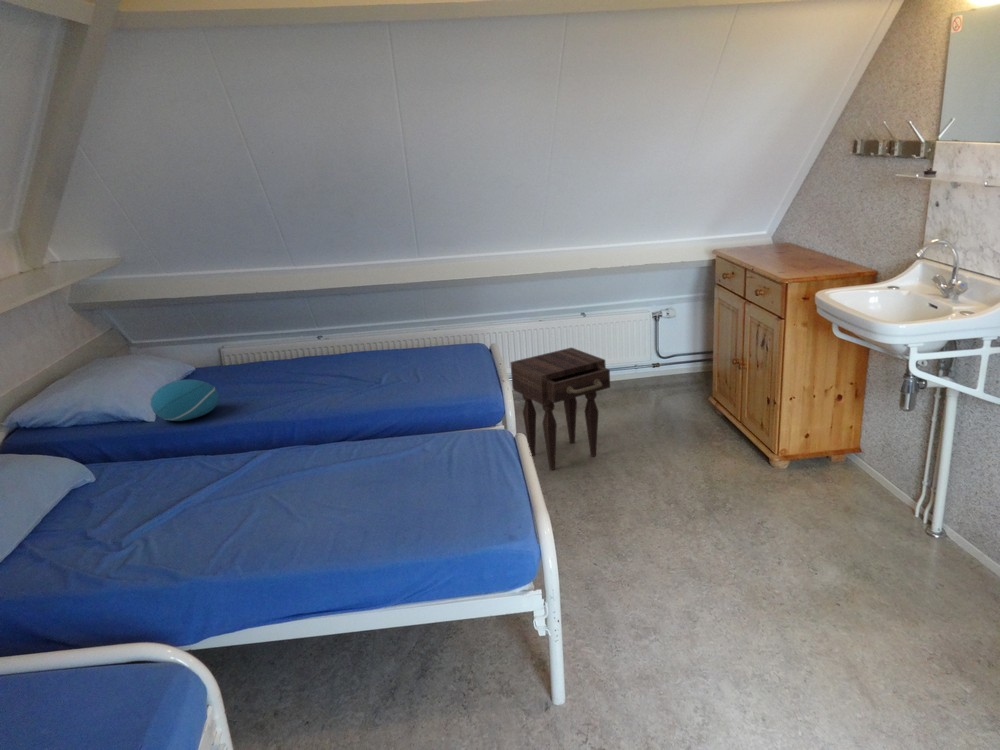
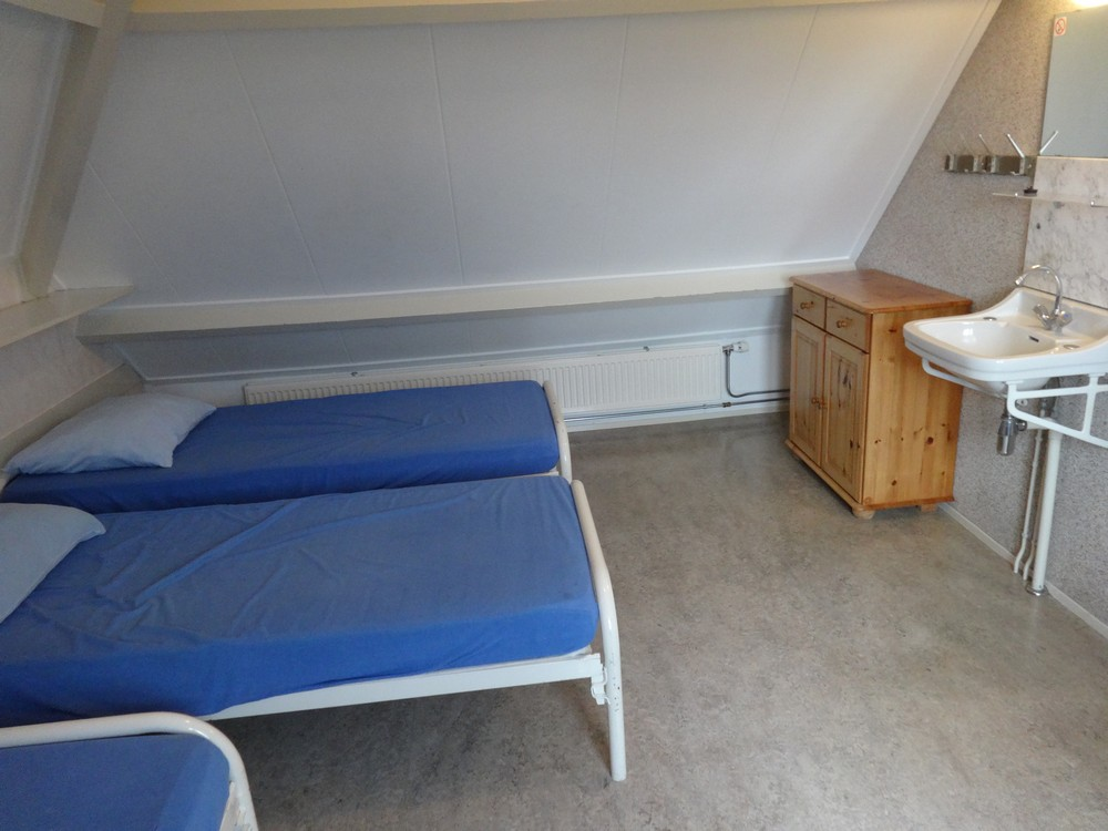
- nightstand (566, 412)
- cushion (184, 399)
